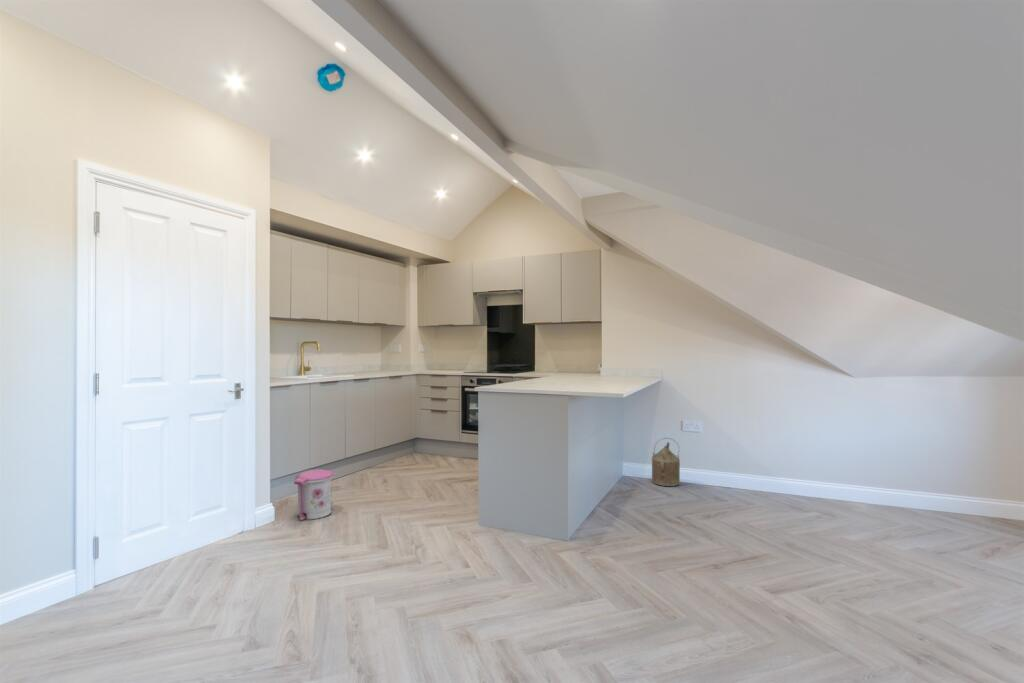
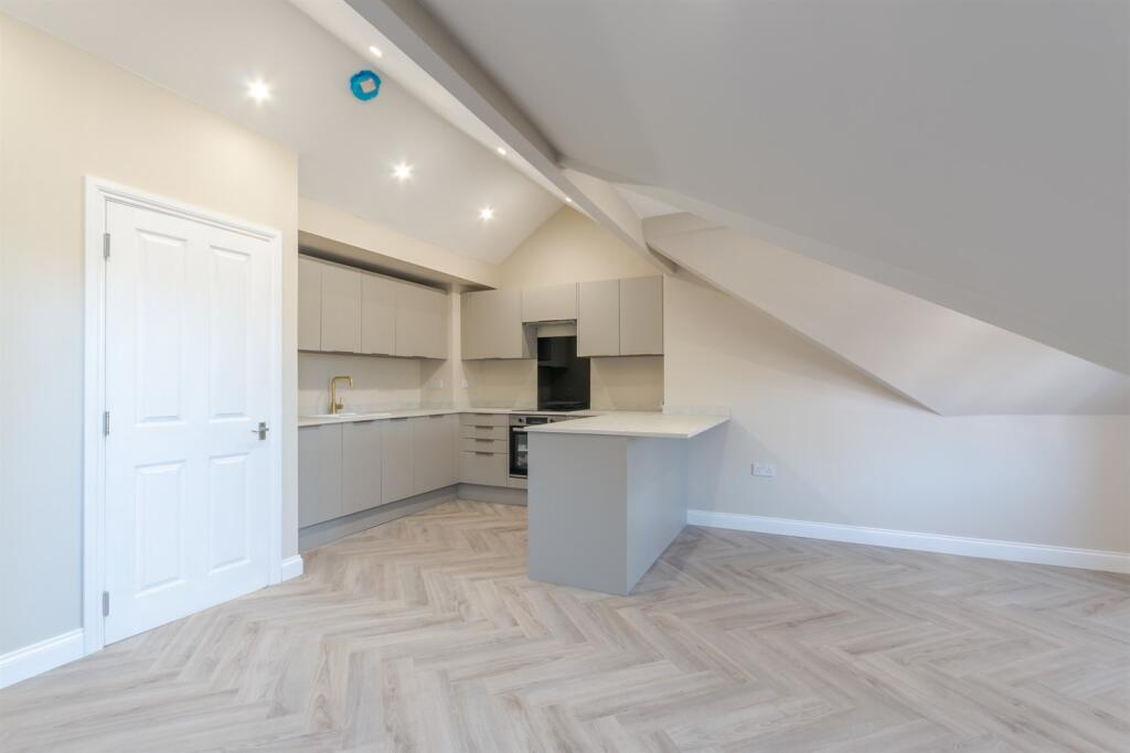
- trash can (314, 493)
- watering can (665, 461)
